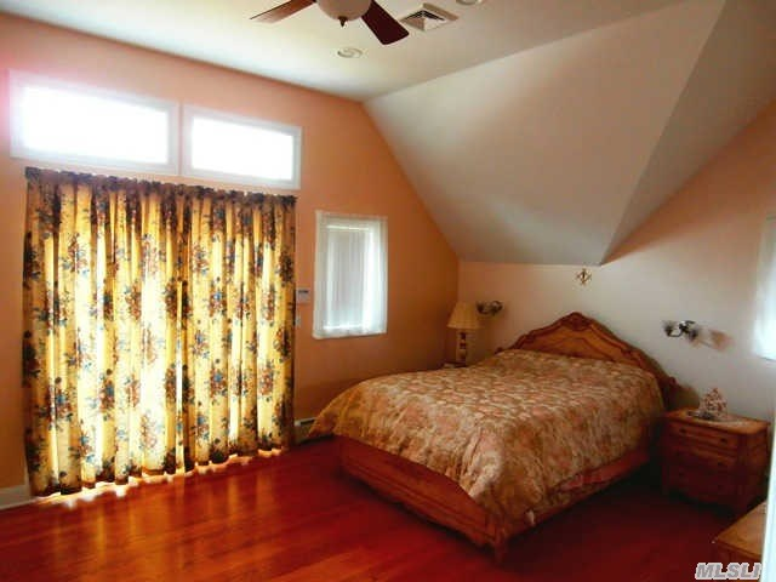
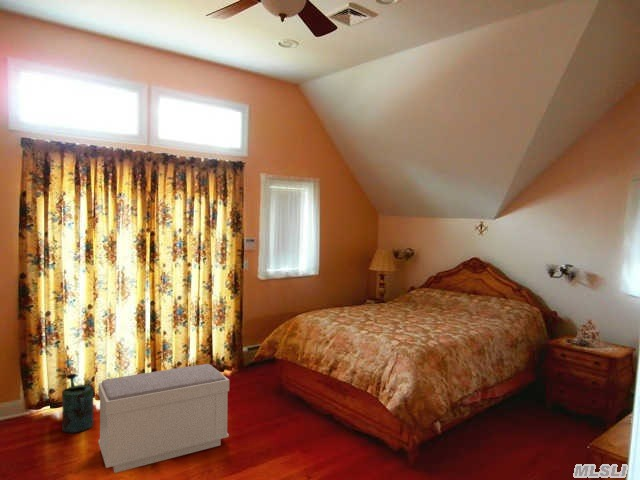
+ watering can (76, 401)
+ bench (164, 412)
